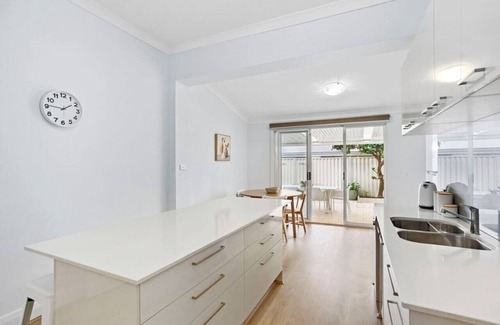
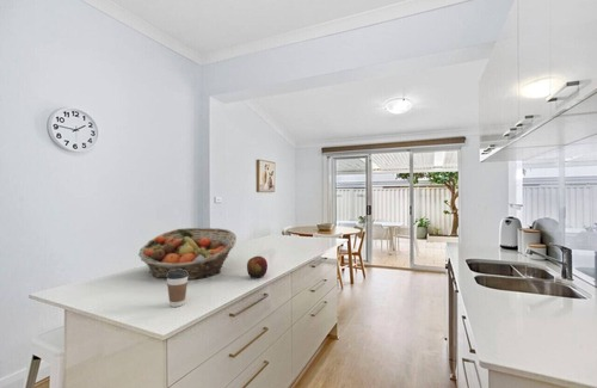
+ apple (257, 266)
+ coffee cup (177, 288)
+ fruit basket (189, 251)
